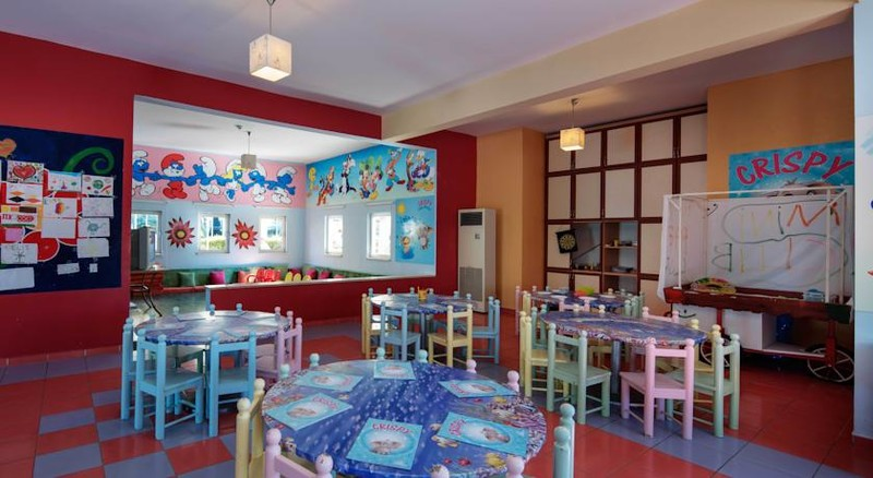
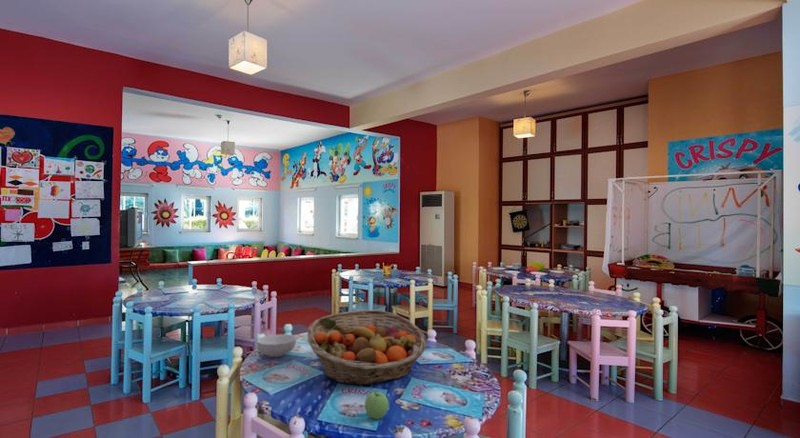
+ fruit basket (367, 344)
+ cereal bowl (276, 346)
+ apple (376, 404)
